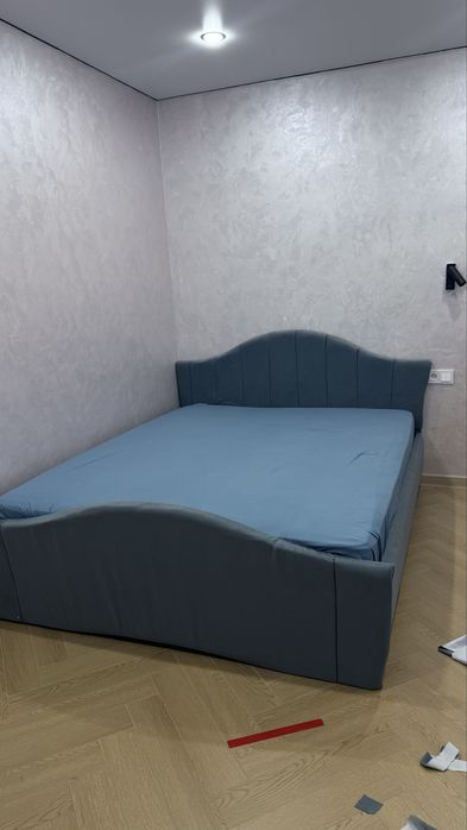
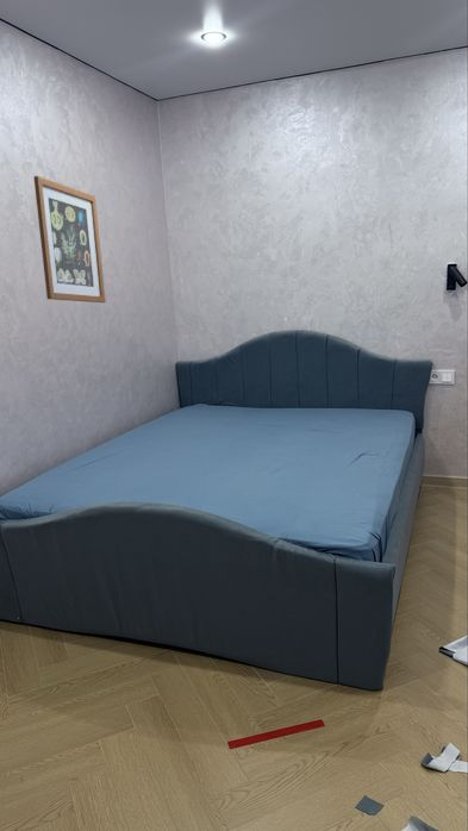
+ wall art (73, 244)
